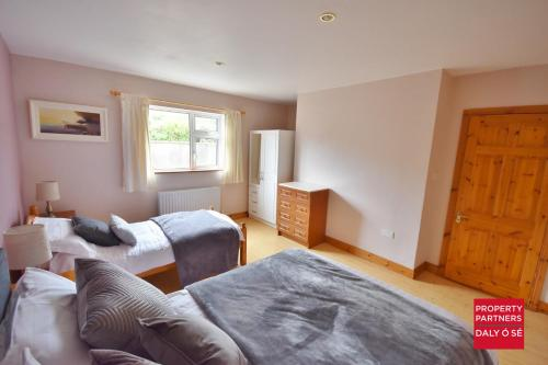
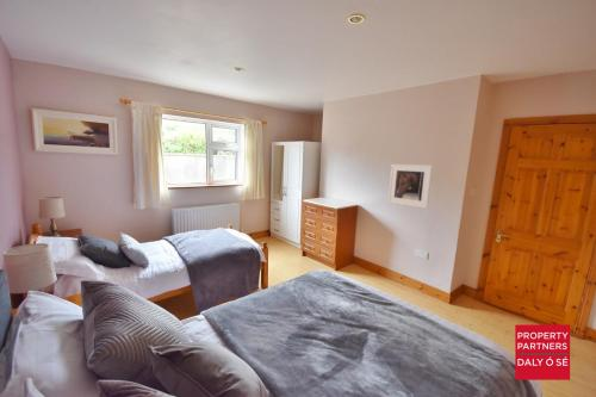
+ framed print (408, 185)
